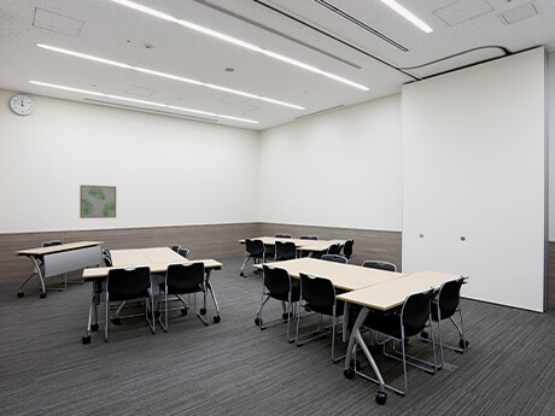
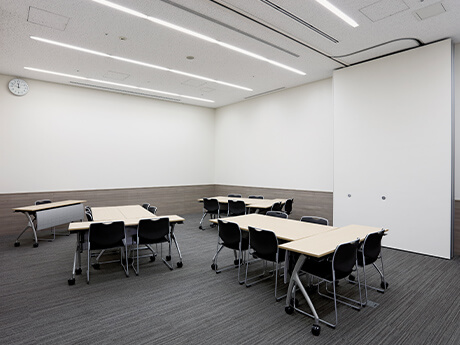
- wall art (98, 201)
